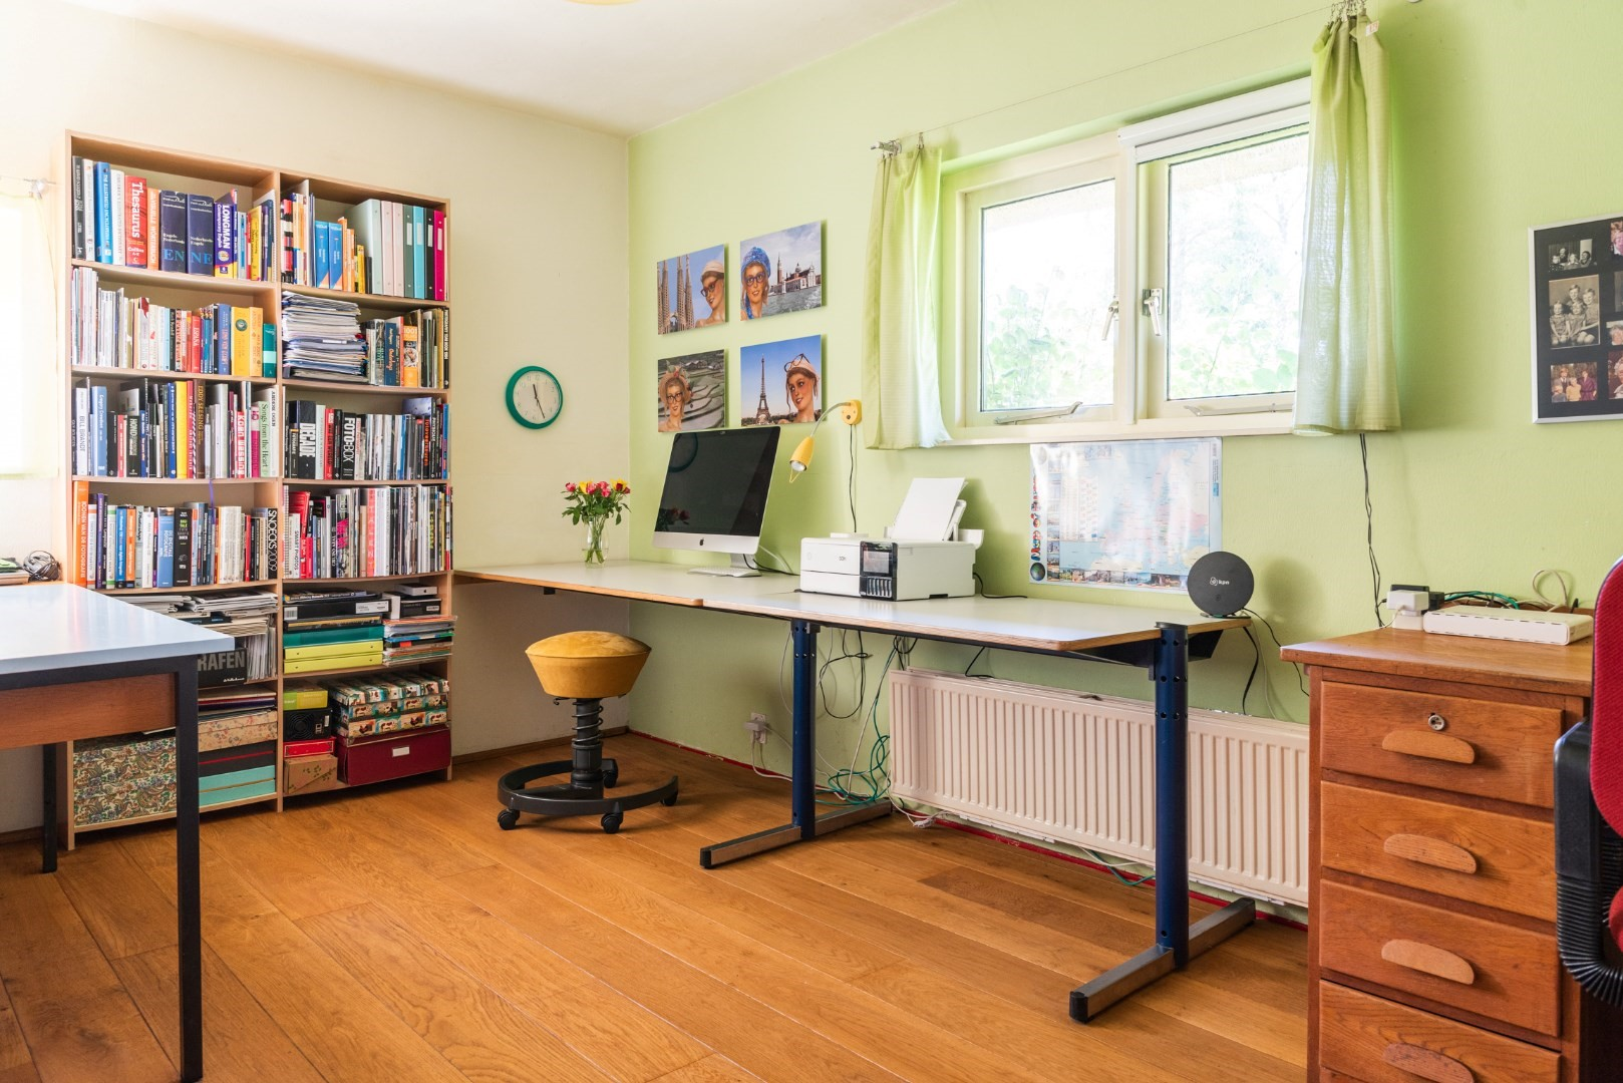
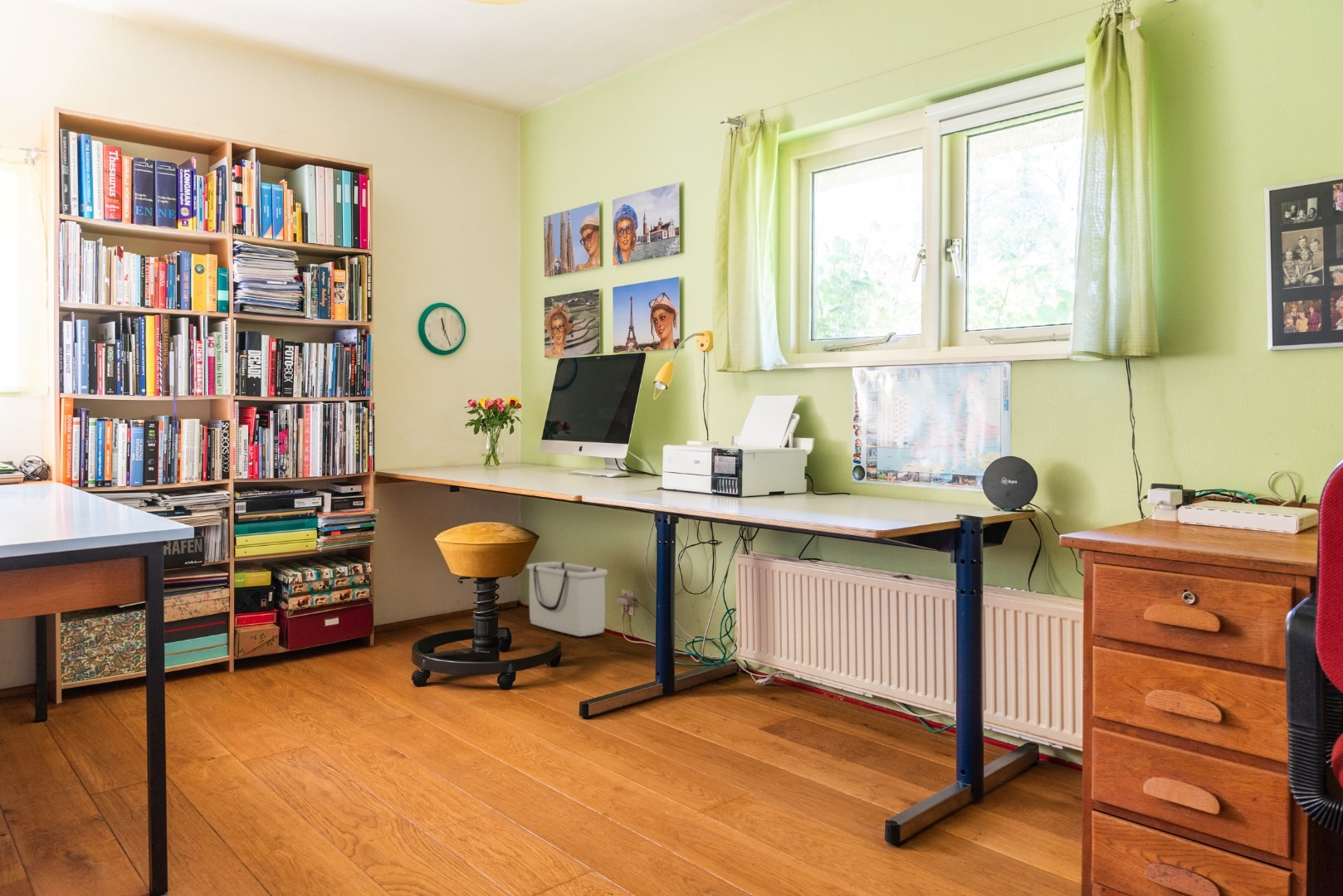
+ storage bin (566, 597)
